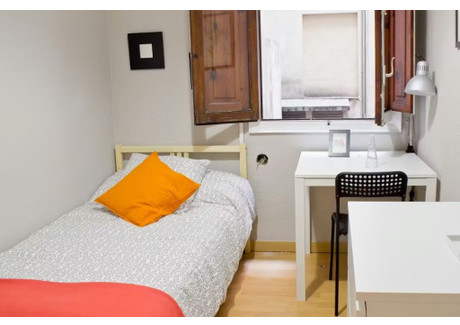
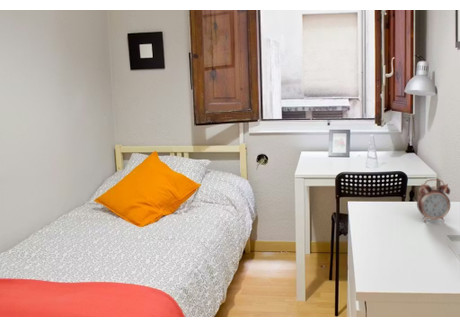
+ alarm clock (433, 200)
